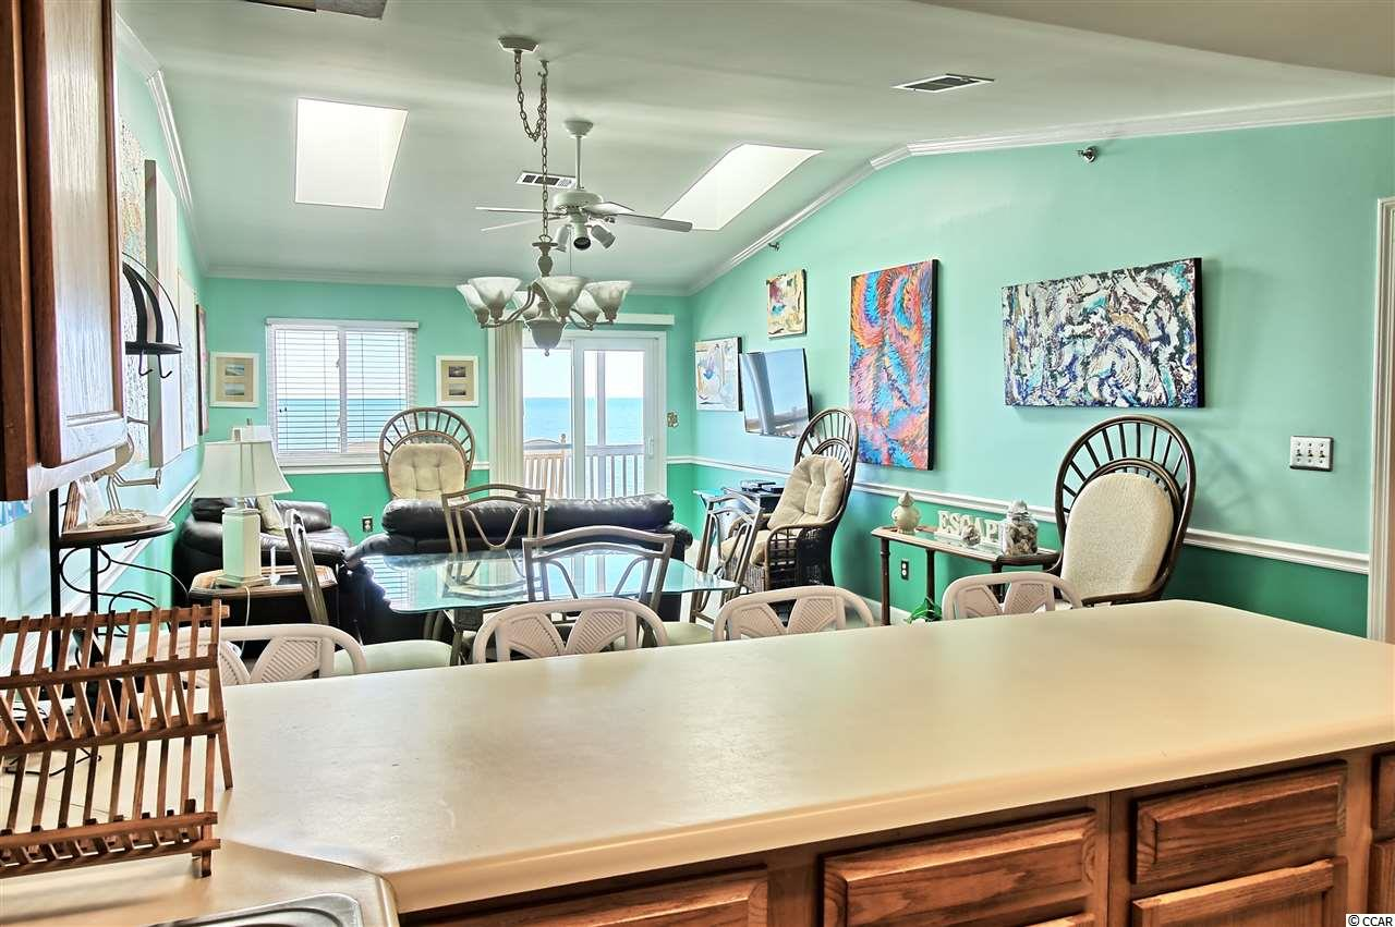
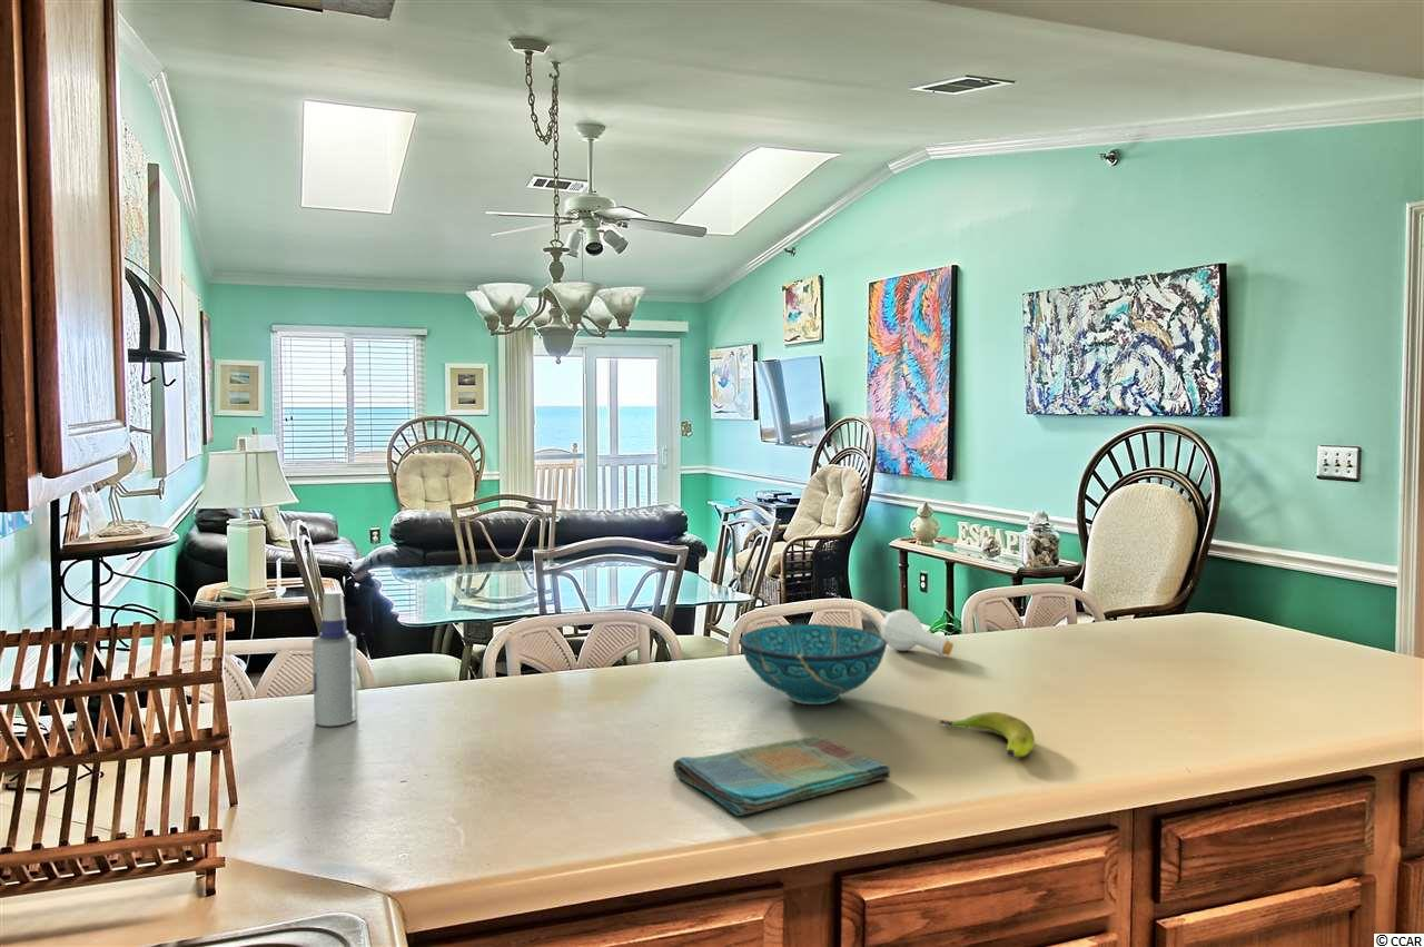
+ banana (998, 731)
+ dish towel (780, 768)
+ jar (916, 631)
+ bowl (812, 668)
+ spray bottle (334, 655)
